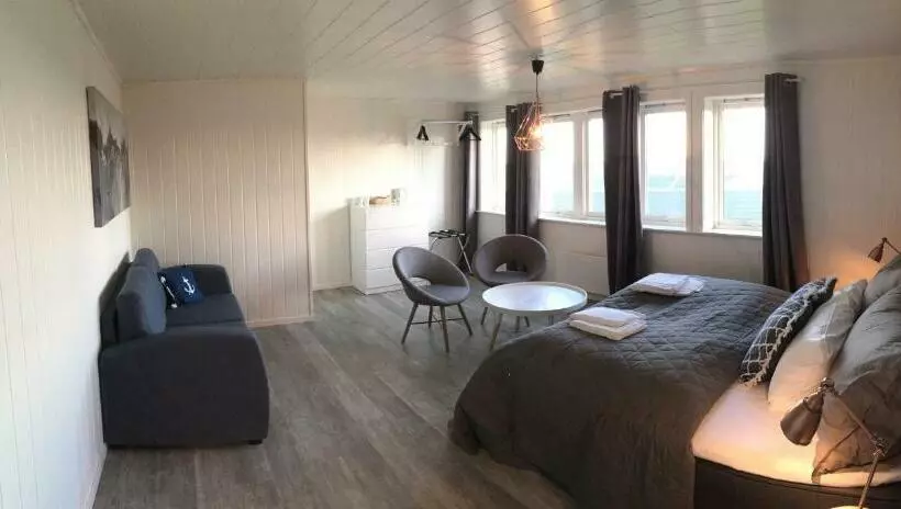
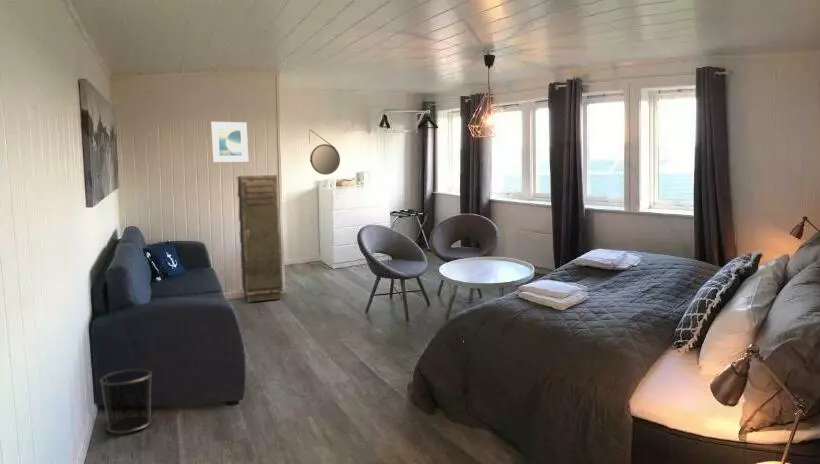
+ storage cabinet (259, 237)
+ home mirror (324, 152)
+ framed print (230, 142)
+ waste bin (128, 400)
